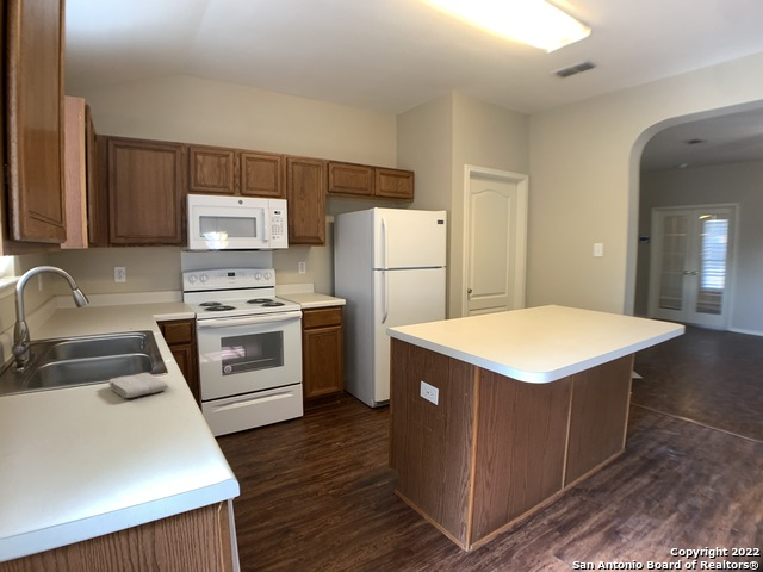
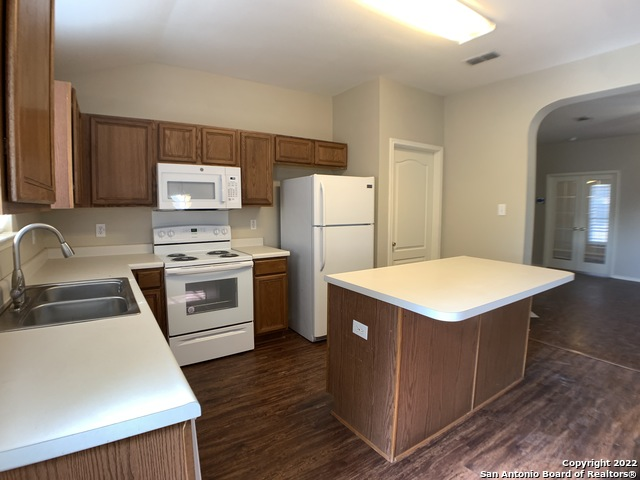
- washcloth (137, 384)
